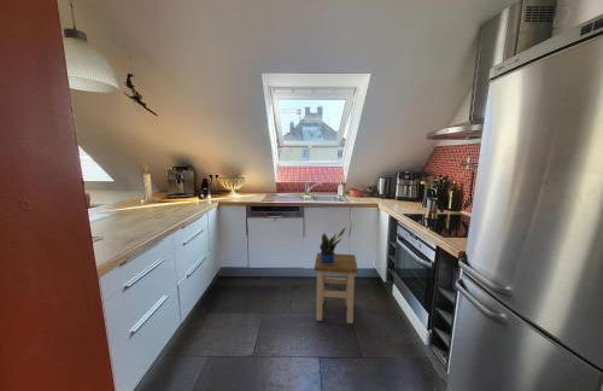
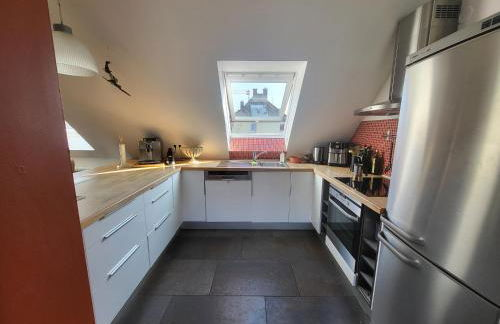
- stool (334, 282)
- potted plant (332, 243)
